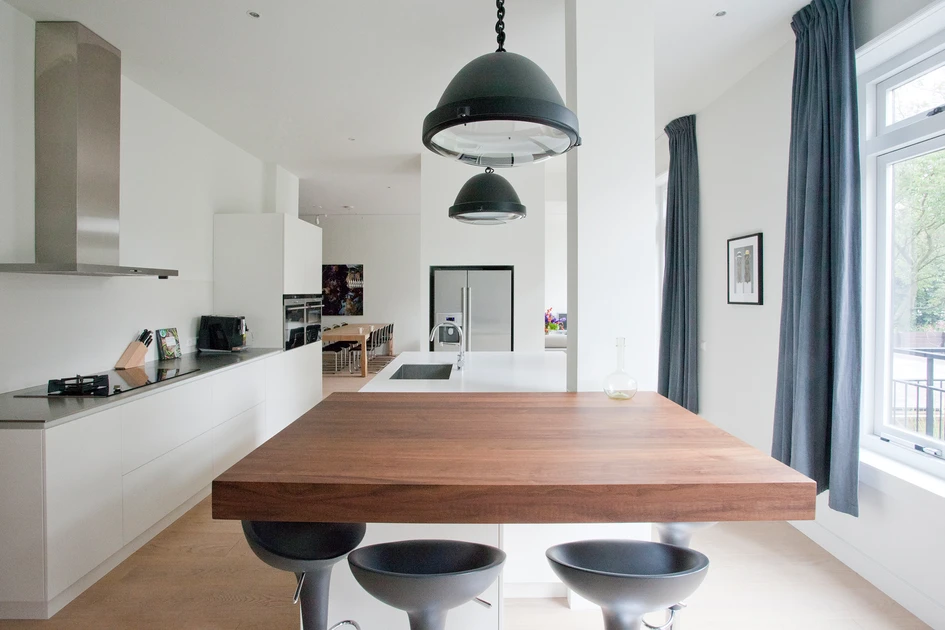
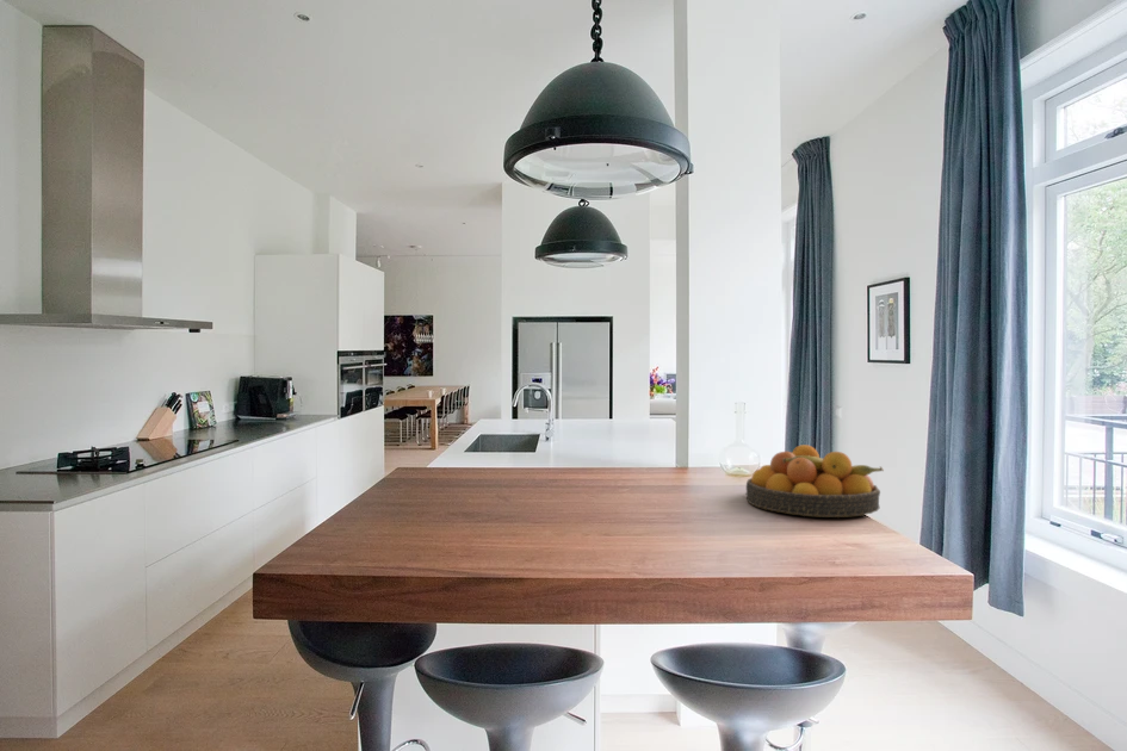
+ fruit bowl (810, 476)
